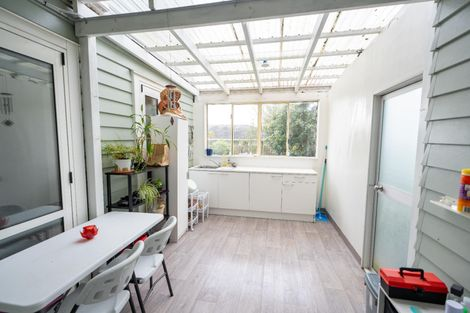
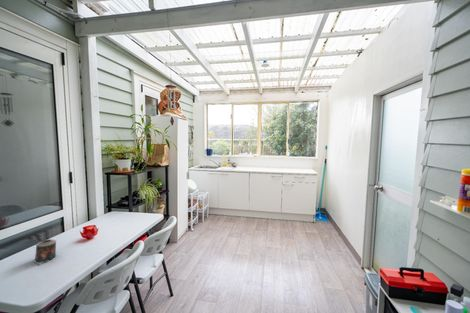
+ candle (44, 250)
